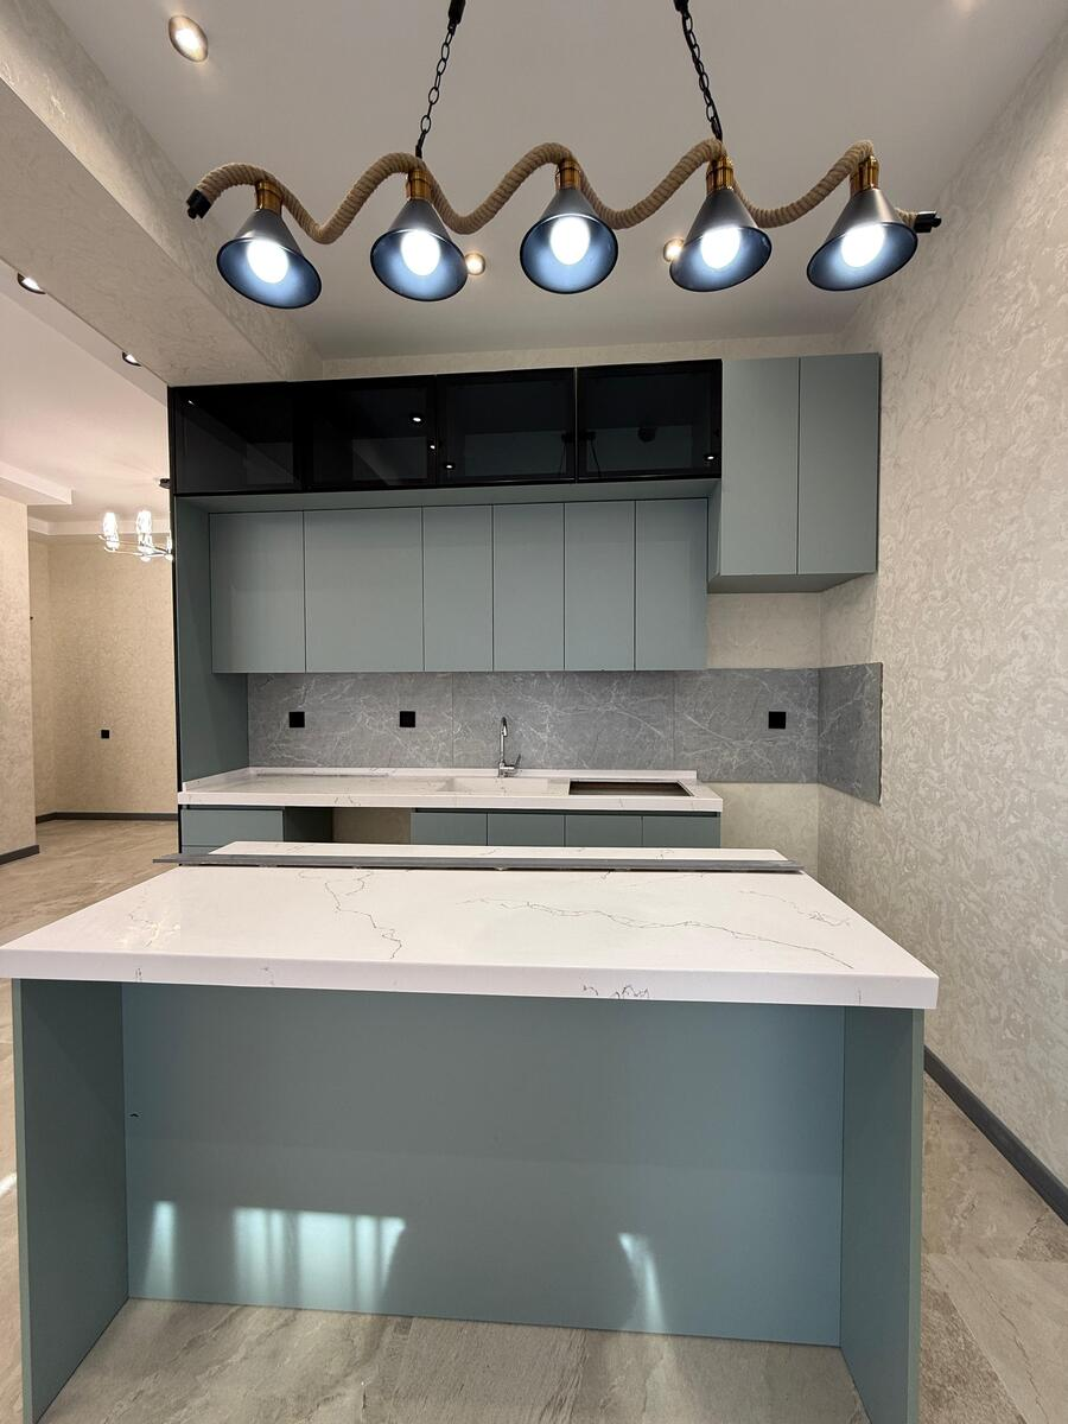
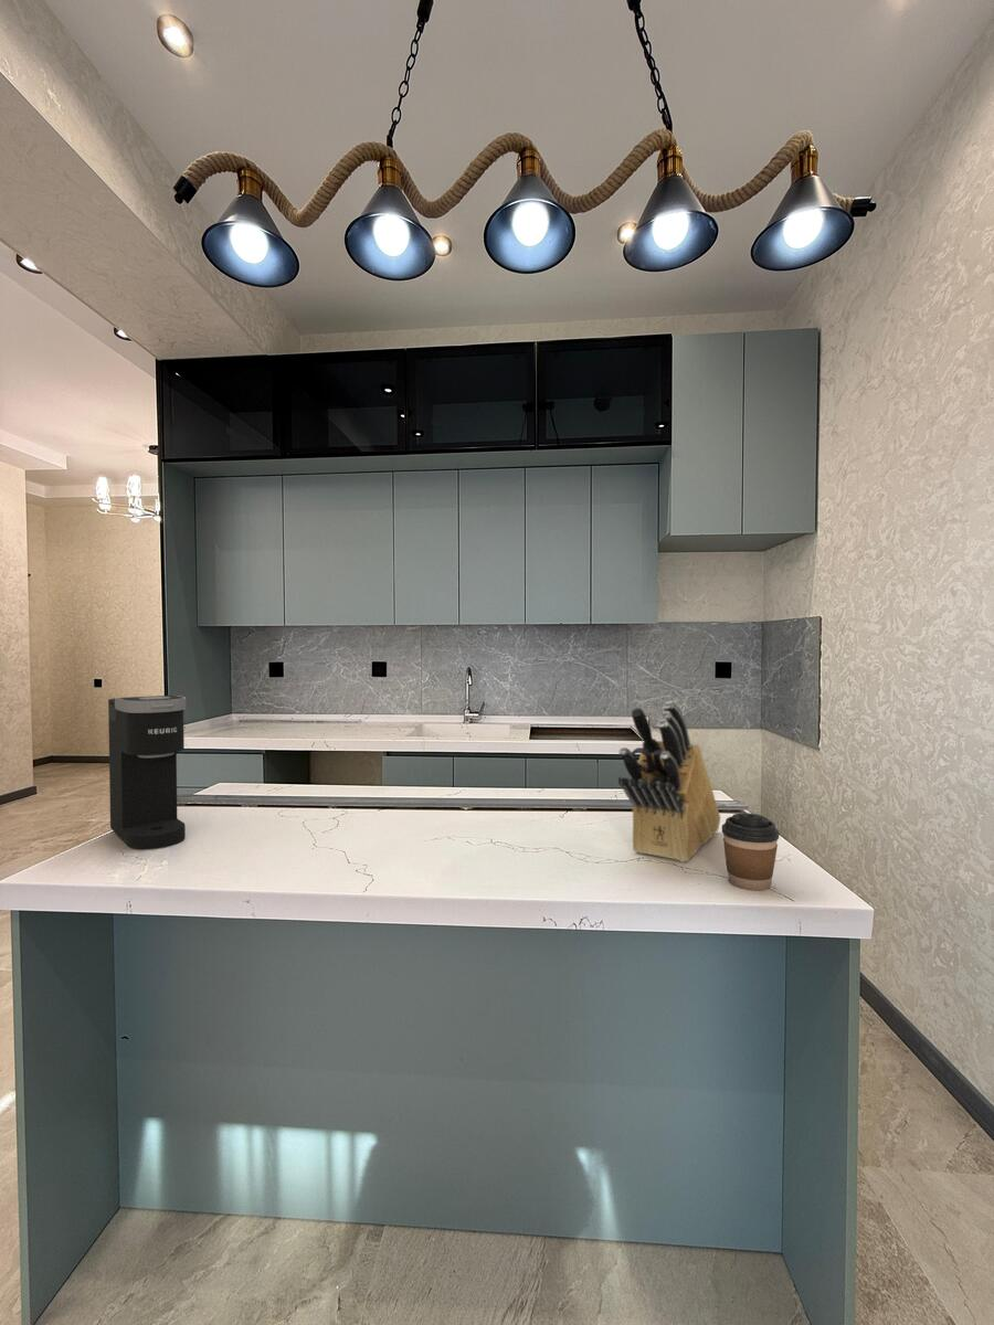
+ knife block (673, 772)
+ coffee maker (146, 764)
+ coffee cup (749, 847)
